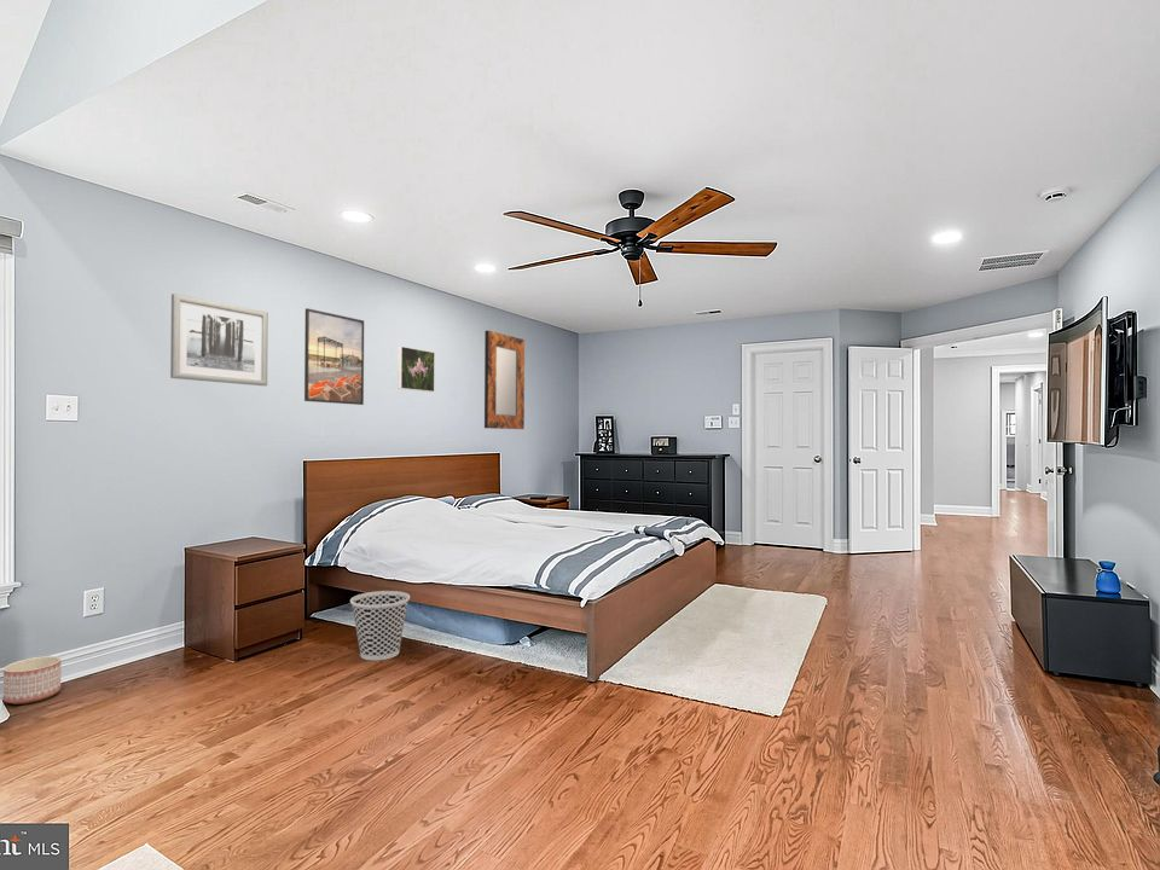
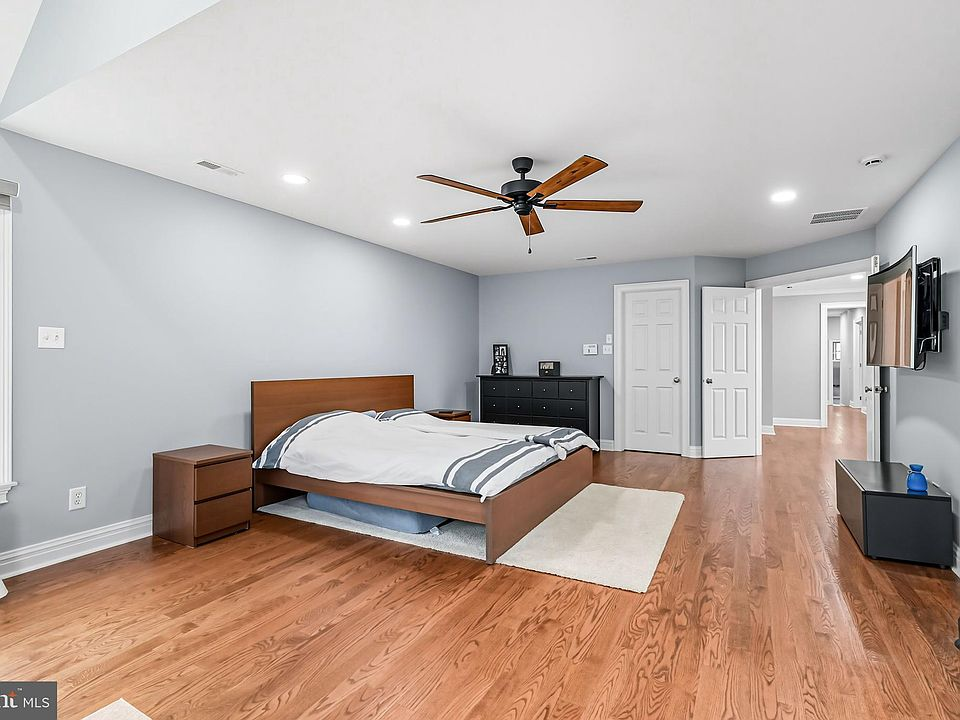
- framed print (417, 370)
- wastebasket (379, 625)
- home mirror (505, 382)
- wall art (222, 342)
- planter (33, 680)
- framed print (335, 359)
